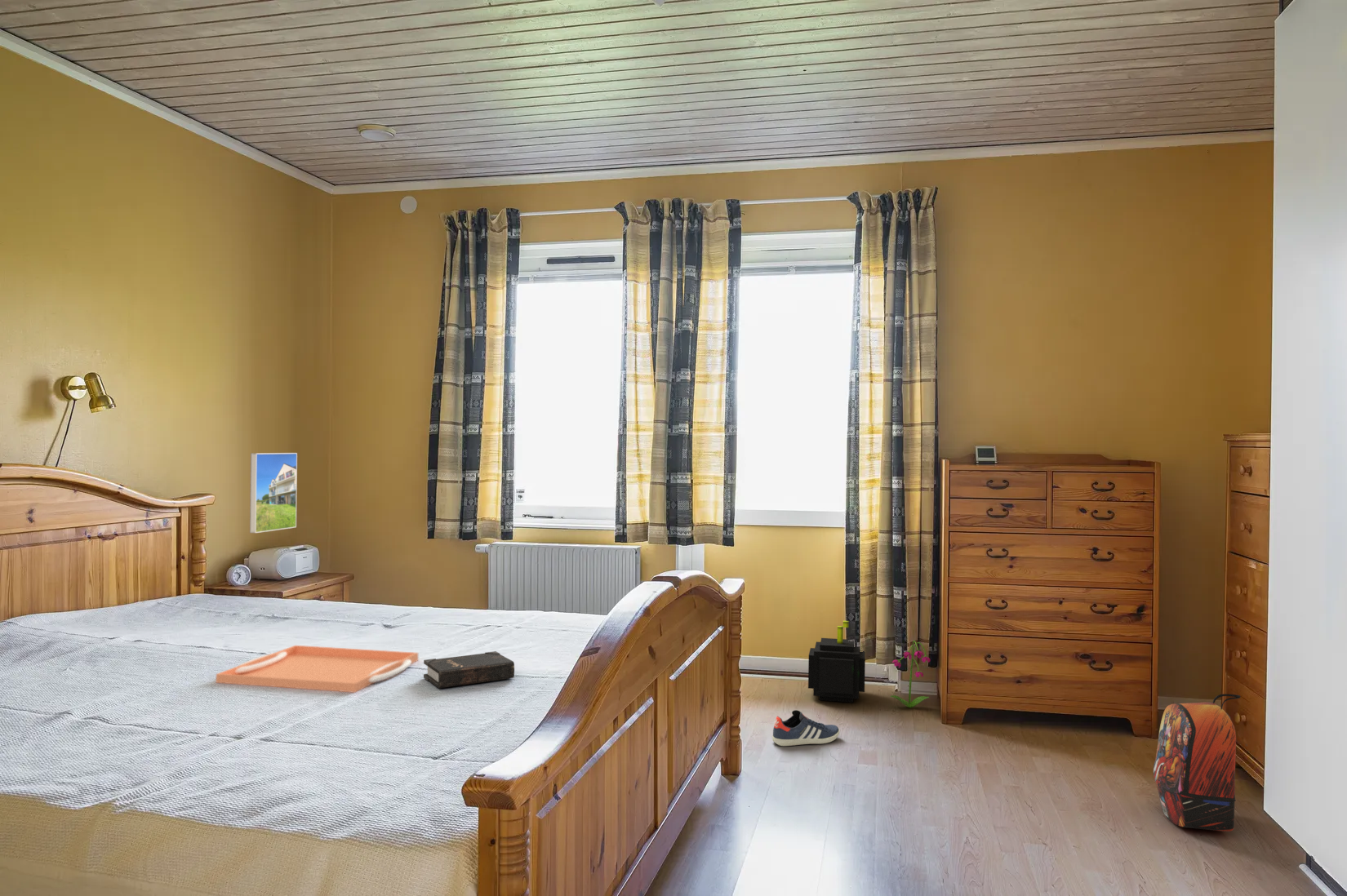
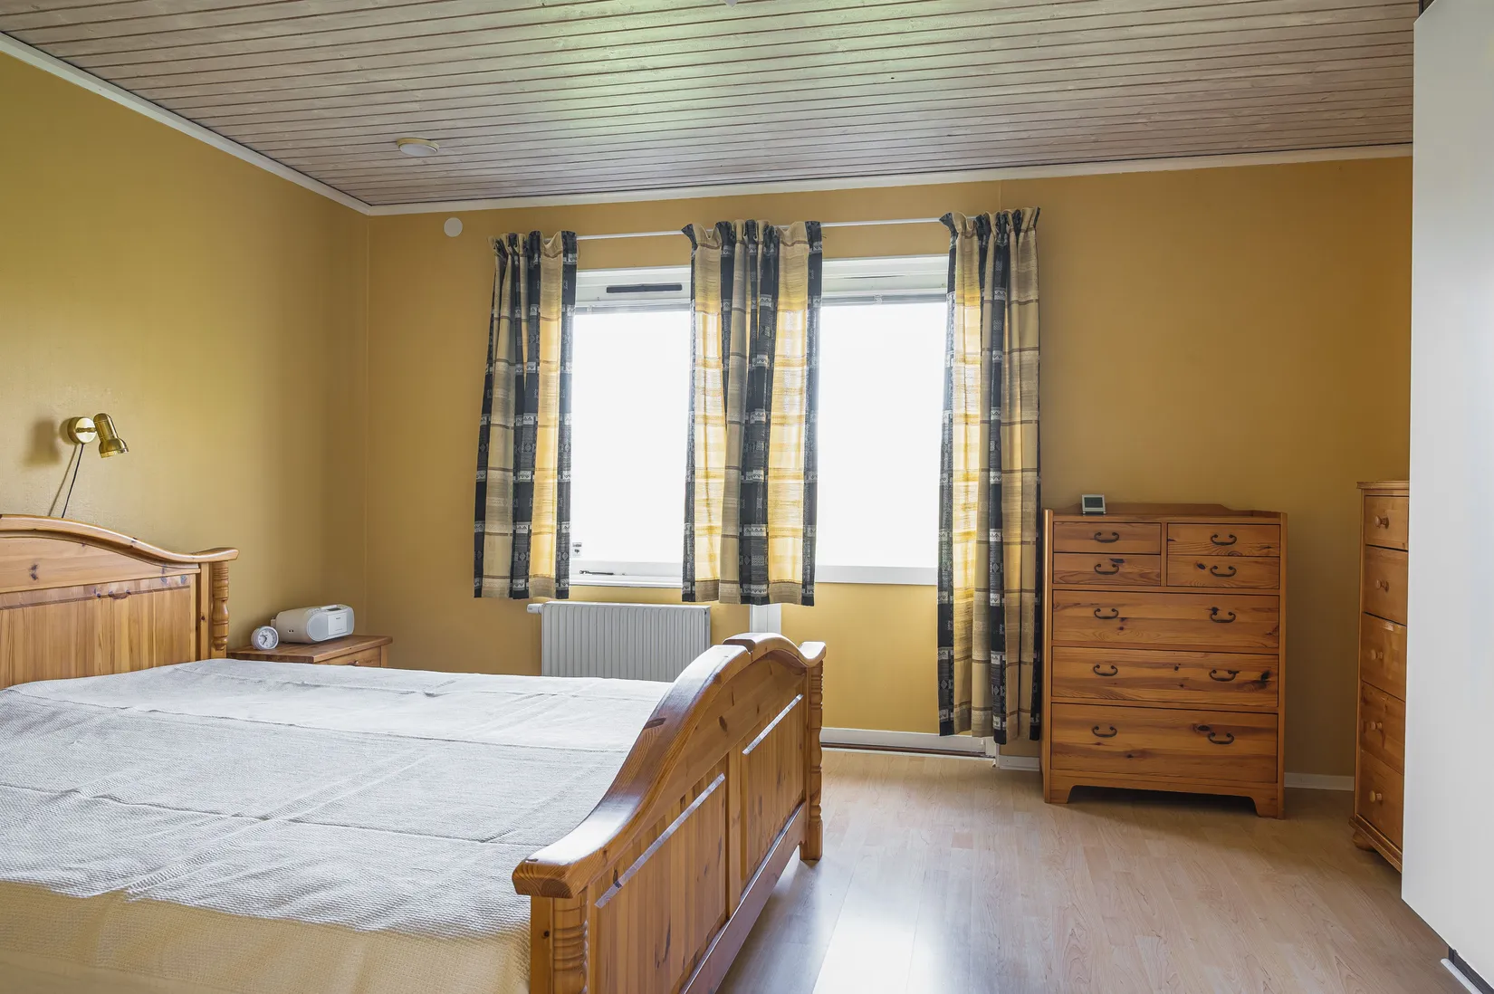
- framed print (273, 491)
- backpack (1198, 756)
- serving tray (322, 667)
- hardback book (469, 669)
- plant pot (837, 659)
- sneaker (807, 725)
- decorative plant (910, 675)
